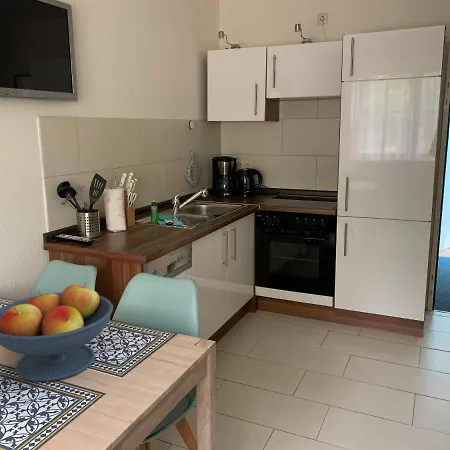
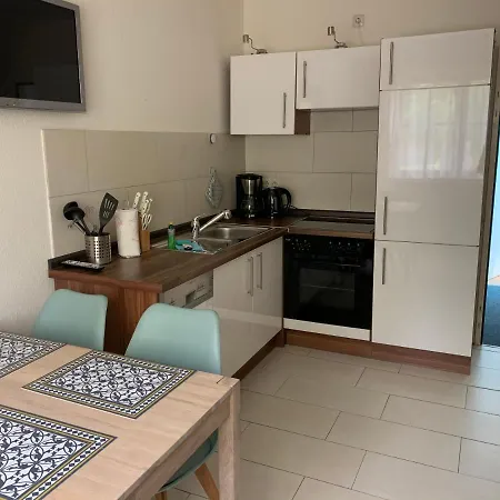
- fruit bowl (53, 328)
